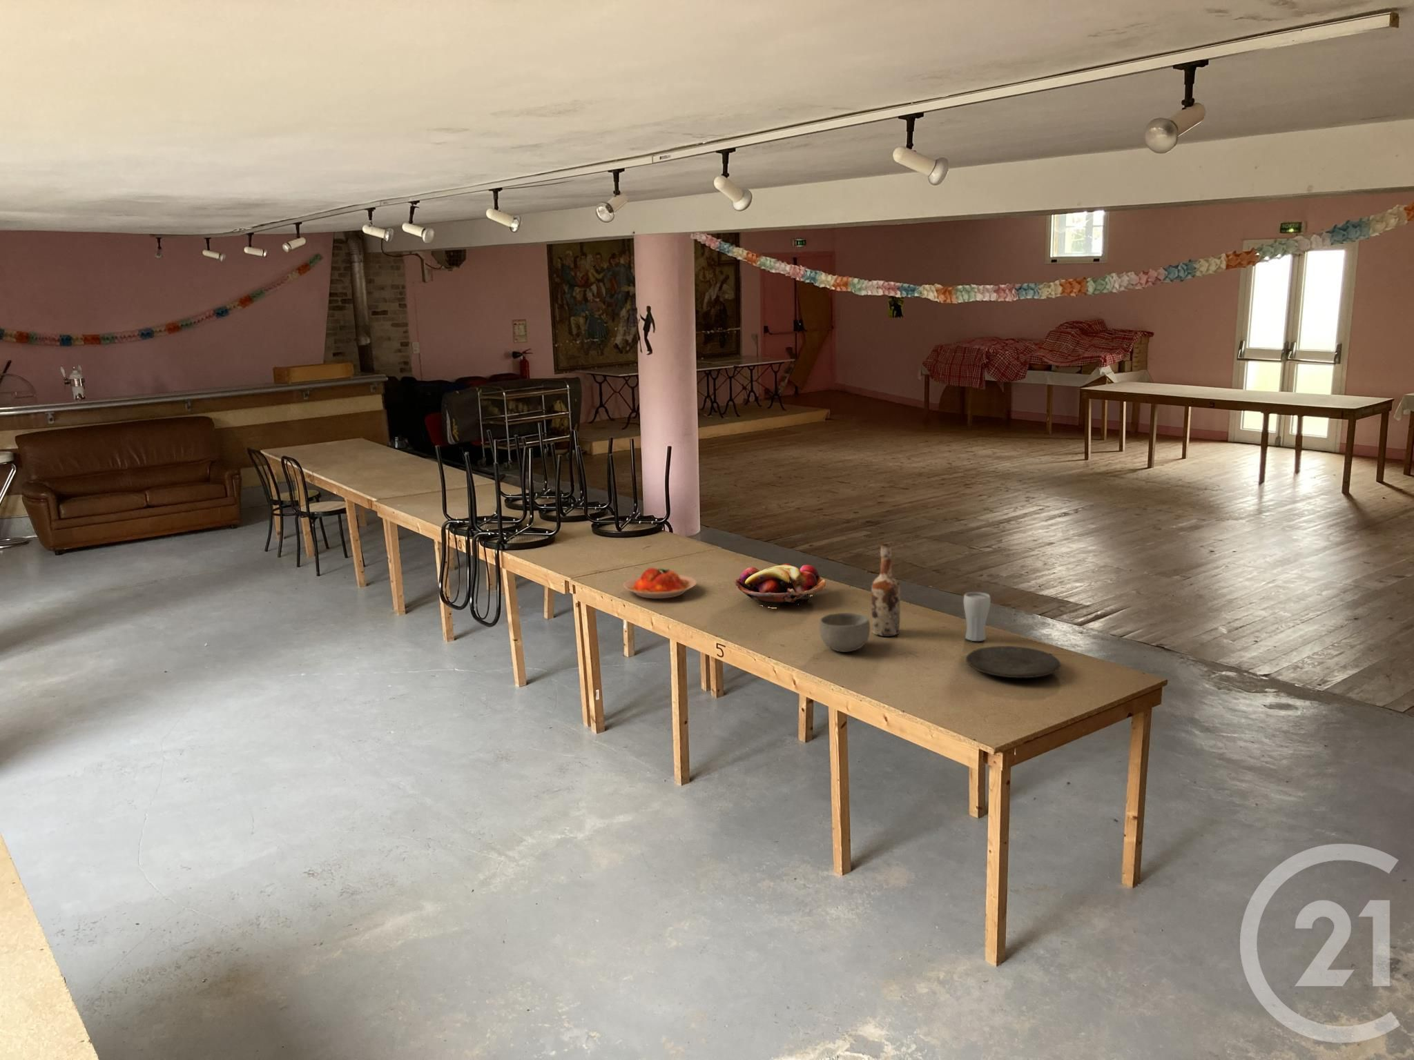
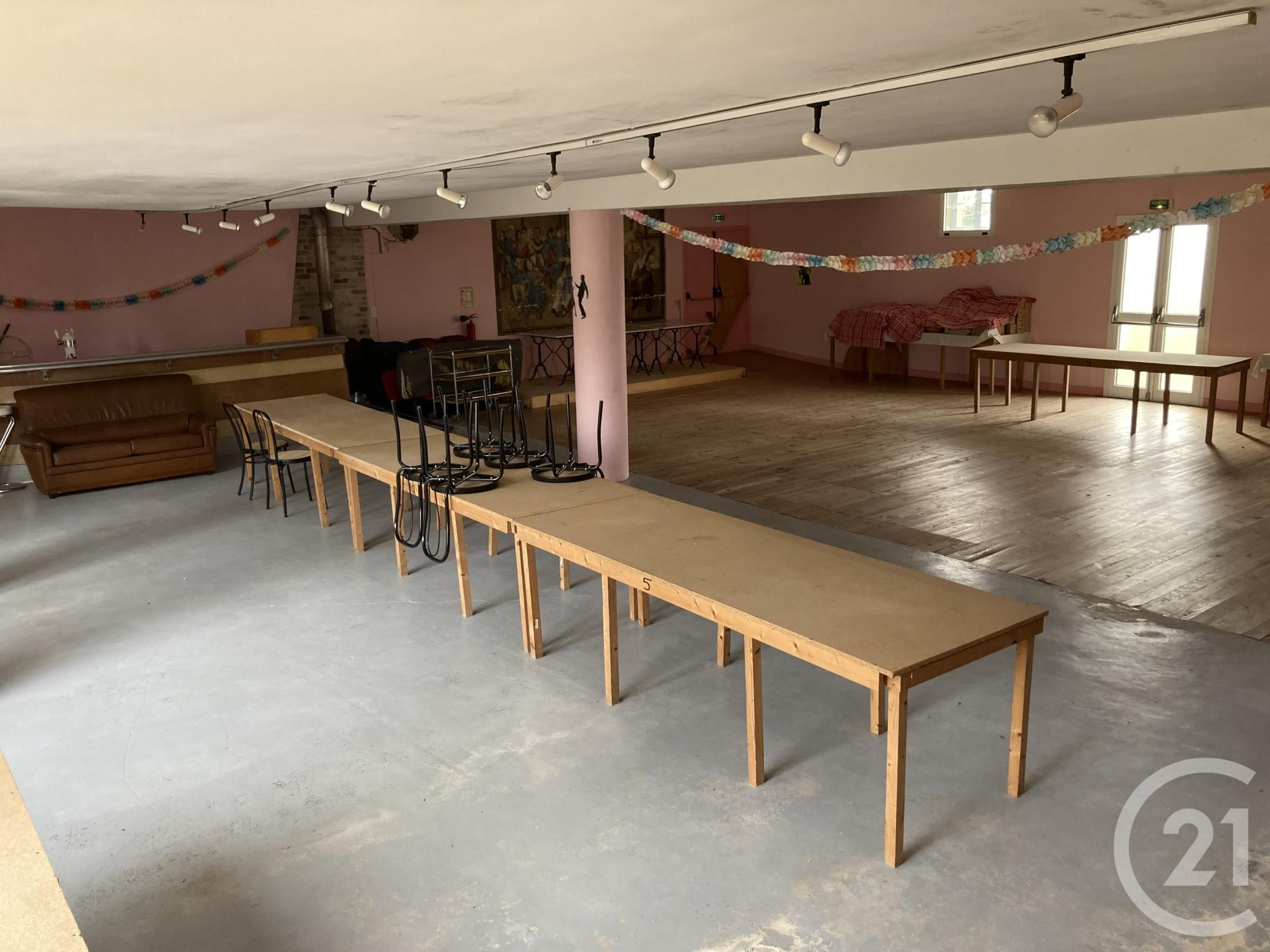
- fruit basket (782, 581)
- plate (659, 579)
- drinking glass (976, 617)
- plate (1012, 664)
- bowl (844, 634)
- wine bottle (886, 589)
